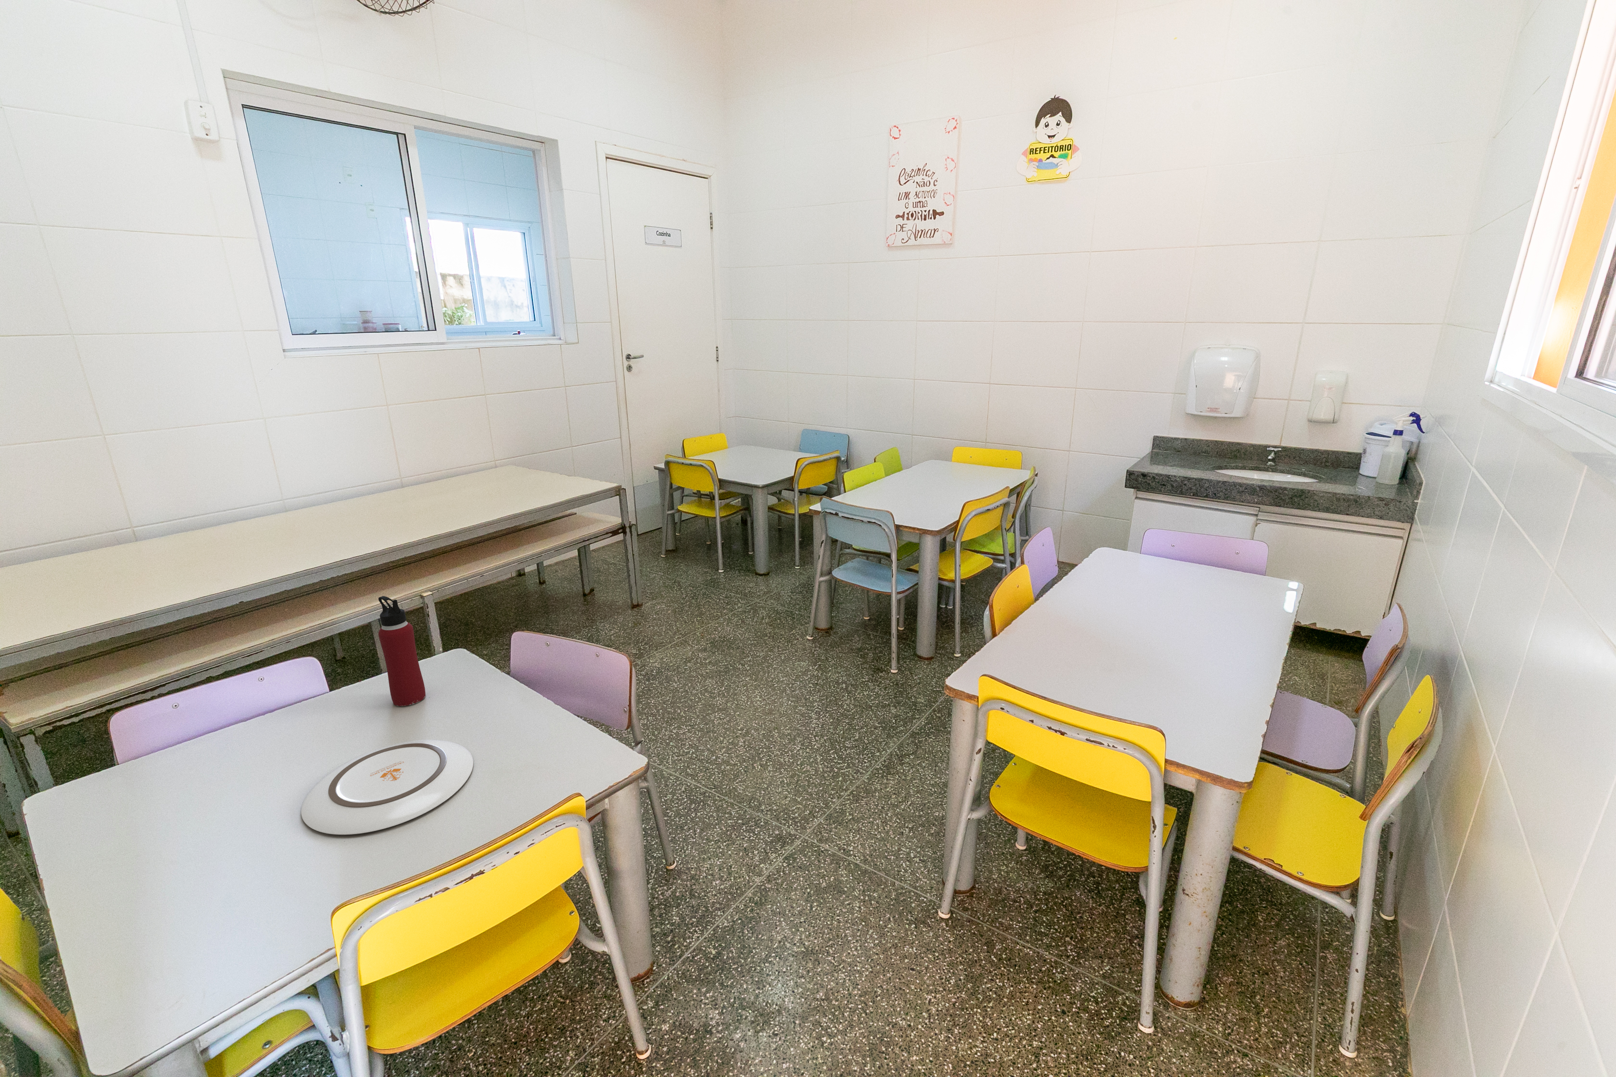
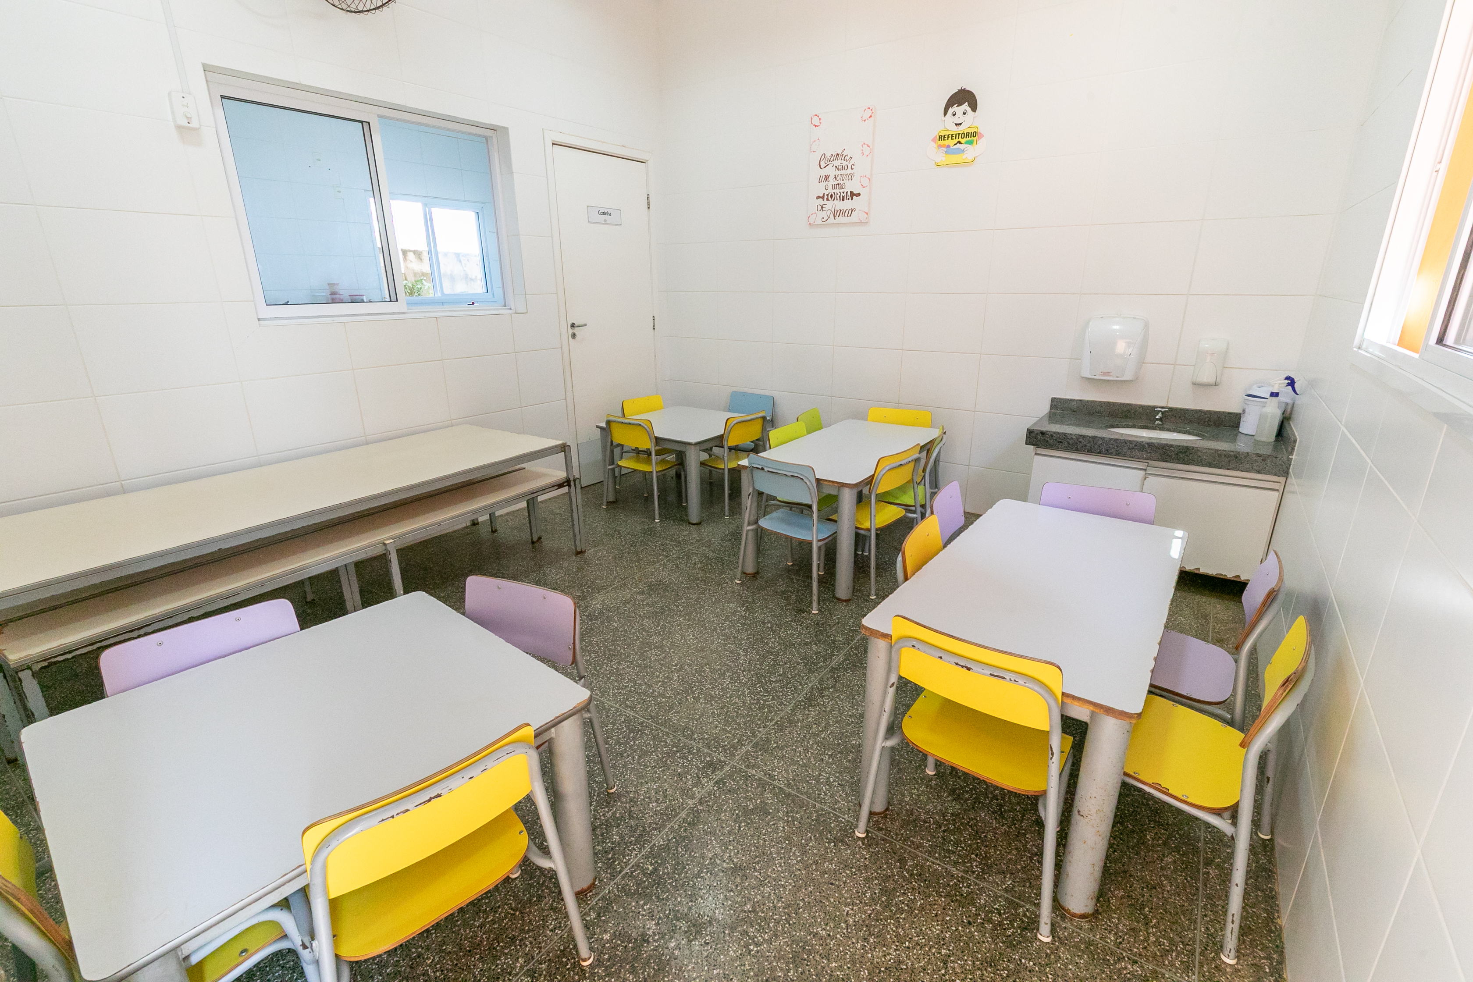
- plate (391, 778)
- water bottle (399, 649)
